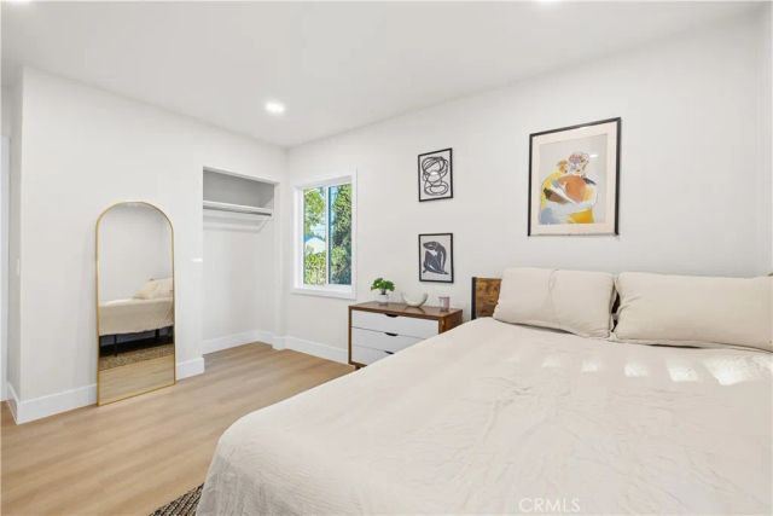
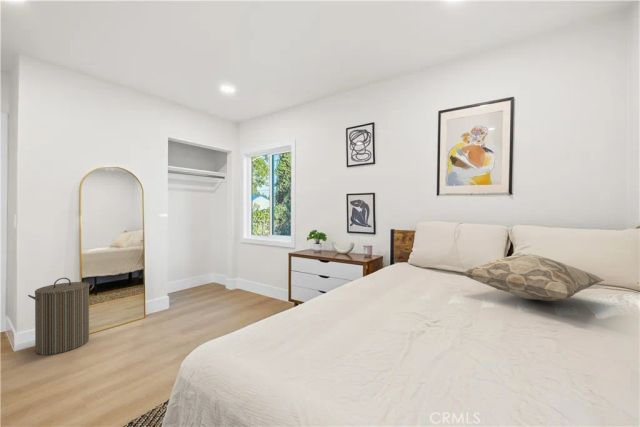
+ laundry hamper (63, 311)
+ decorative pillow (529, 276)
